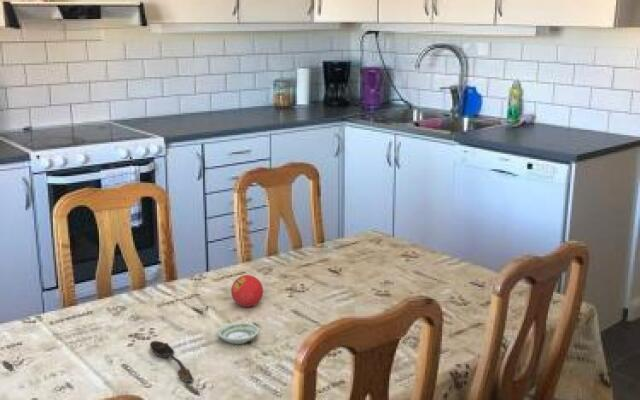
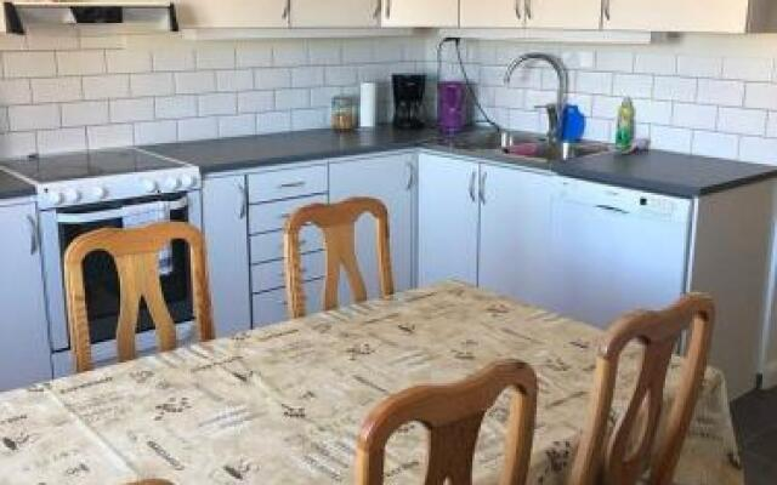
- spoon (171, 358)
- fruit (247, 291)
- saucer (238, 334)
